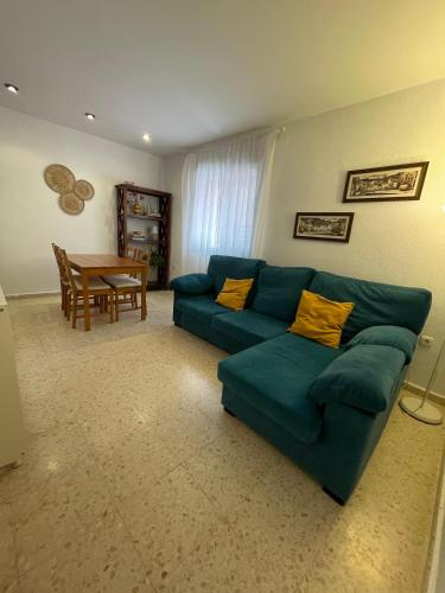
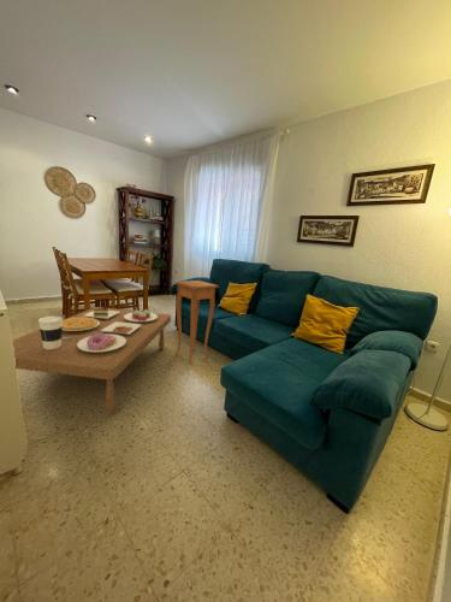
+ side table (194, 320)
+ coffee table (101, 338)
